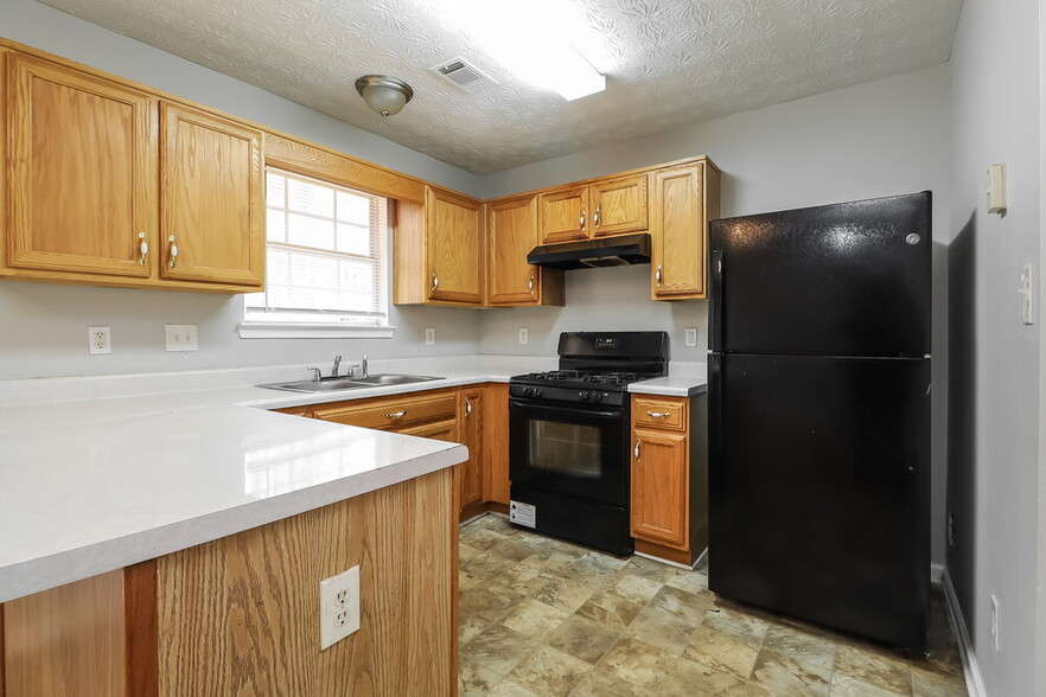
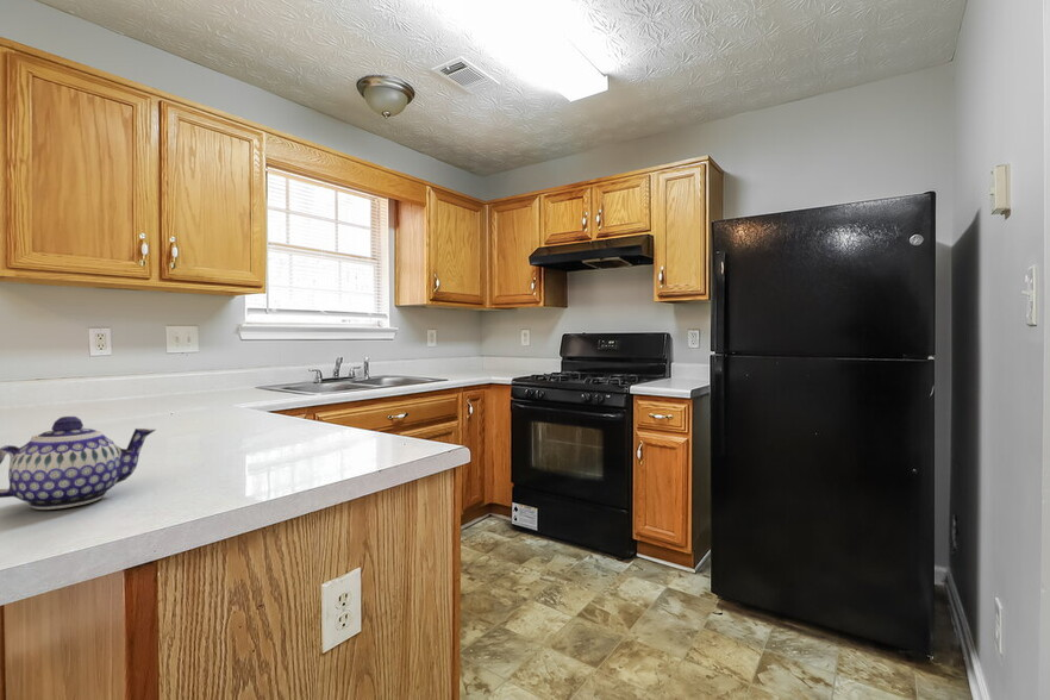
+ teapot (70, 458)
